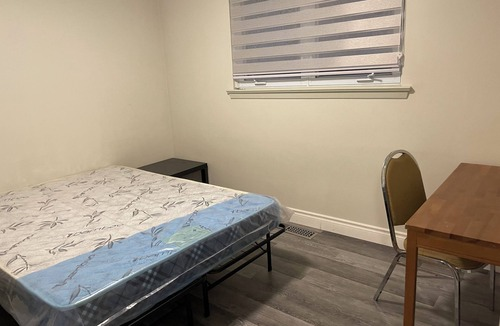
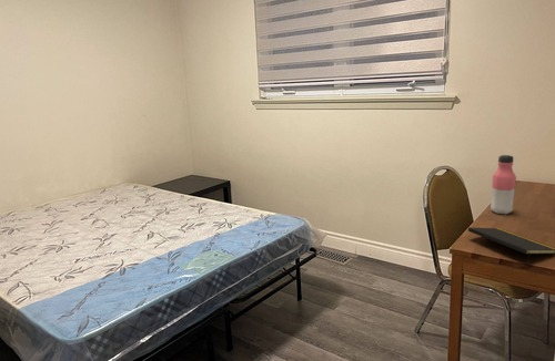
+ notepad (512, 239)
+ water bottle (503, 184)
